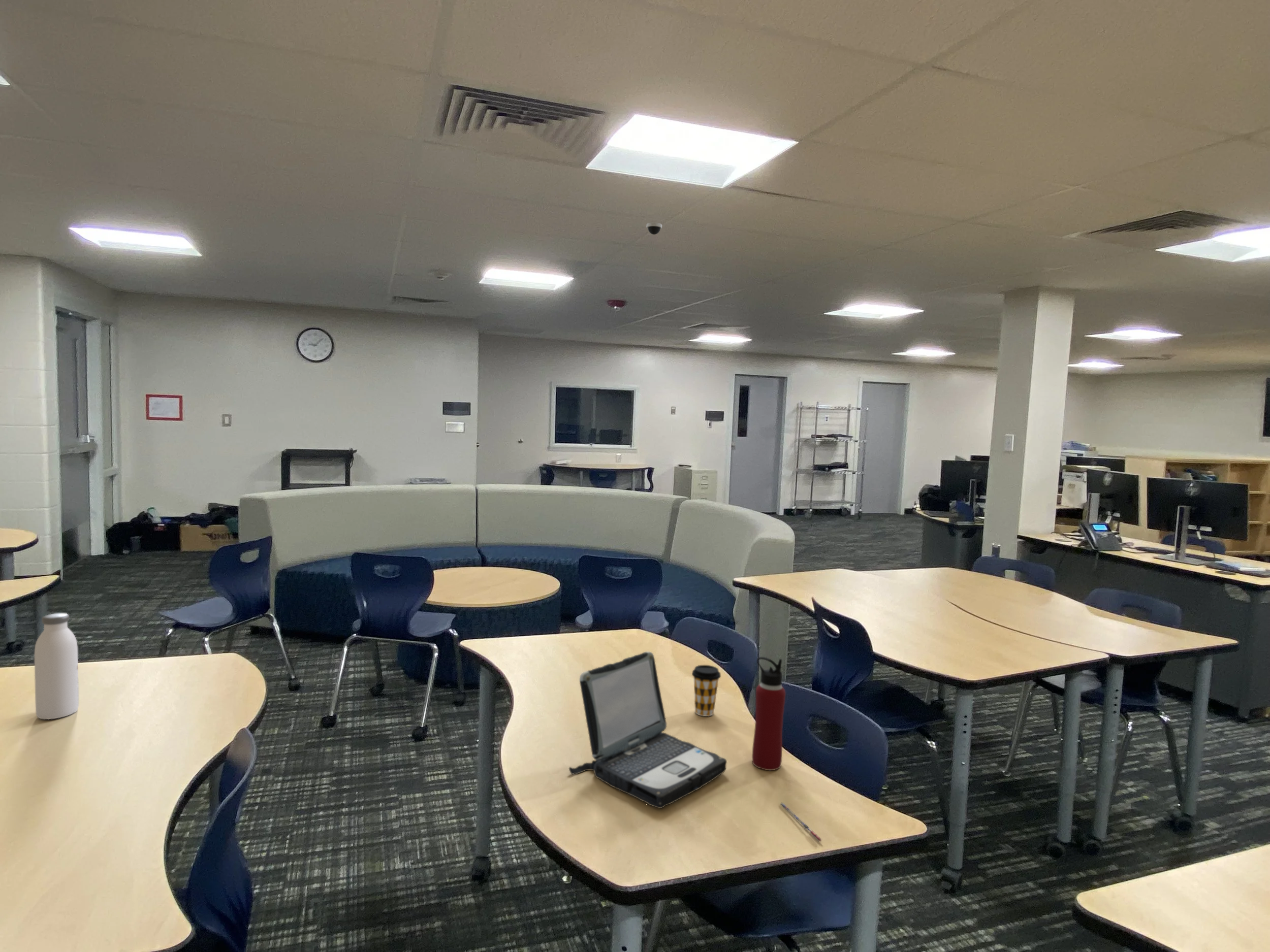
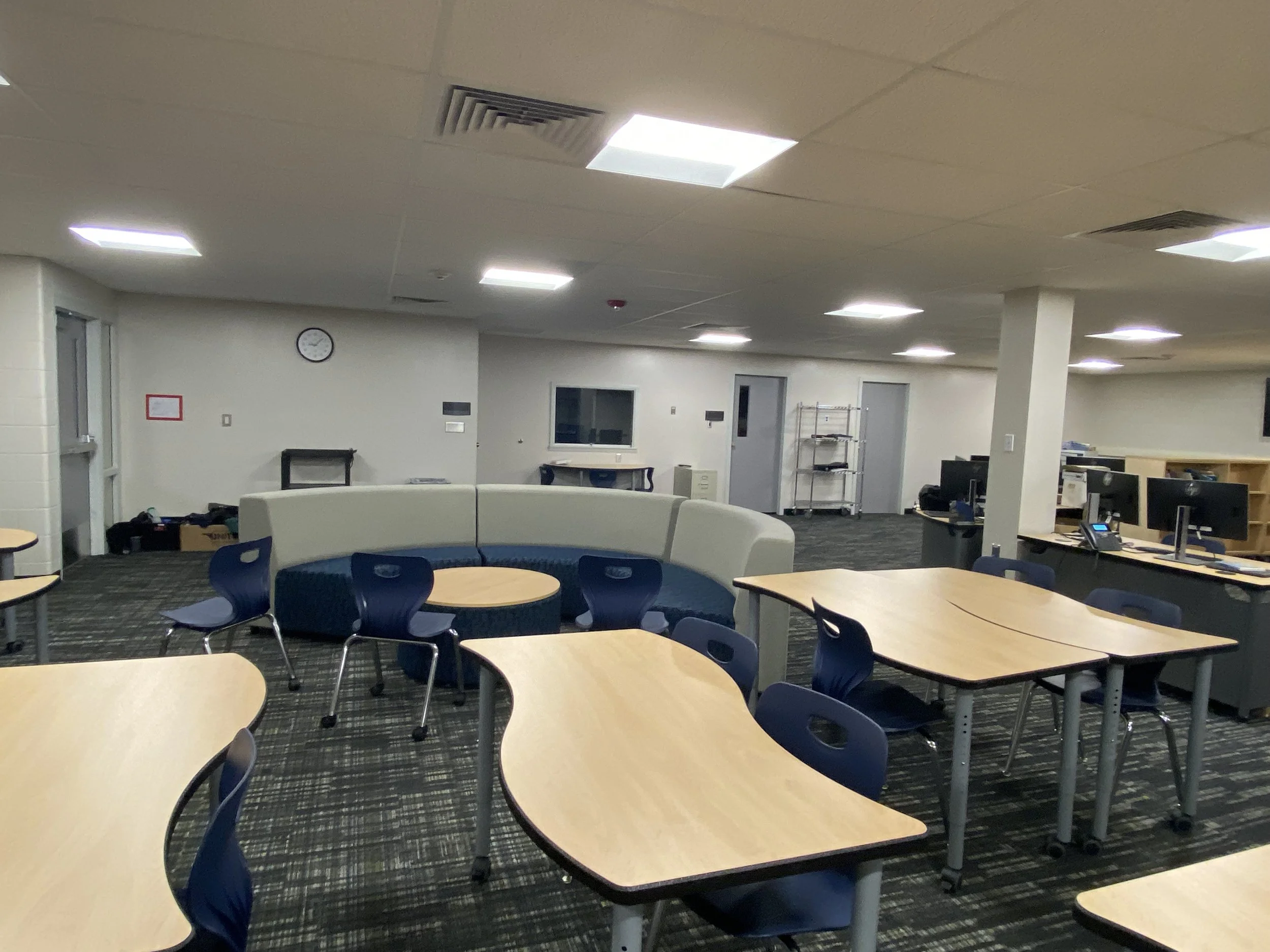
- coffee cup (705, 691)
- laptop (650, 722)
- water bottle (56, 664)
- pen (800, 820)
- water bottle (769, 711)
- dome security camera (654, 229)
